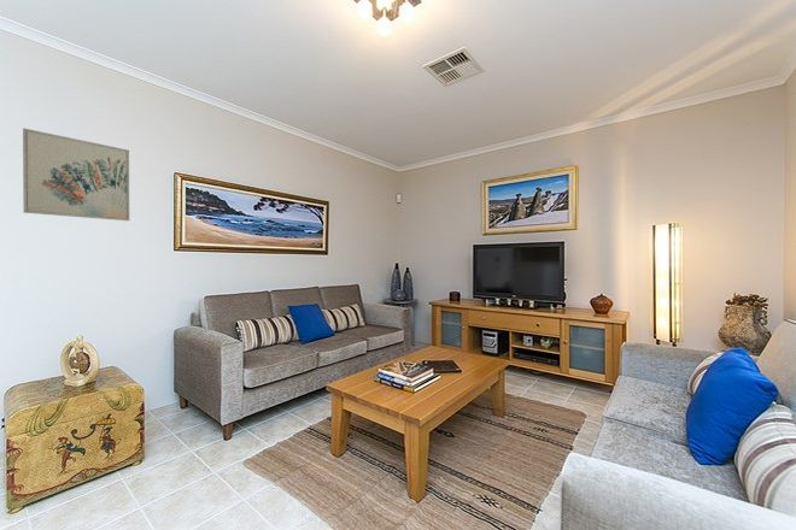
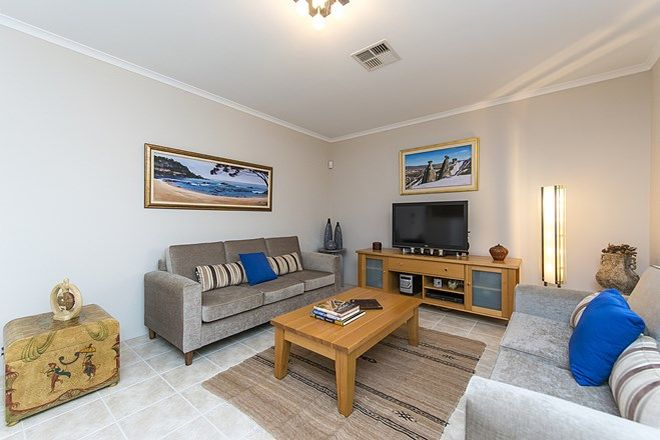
- wall art (80, 178)
